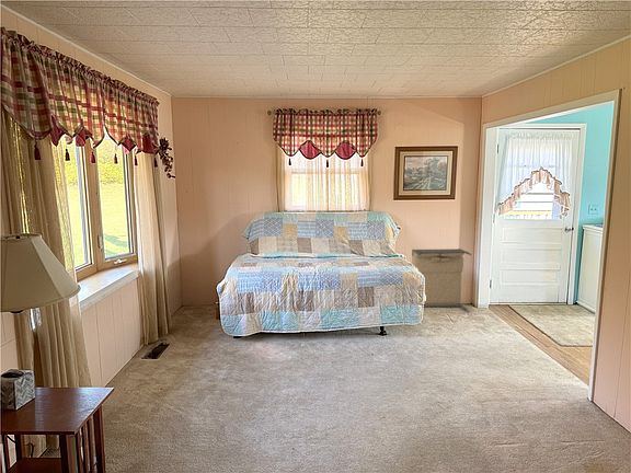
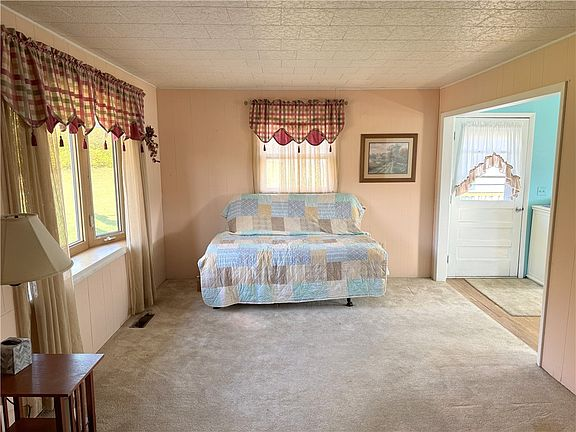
- laundry hamper (439, 279)
